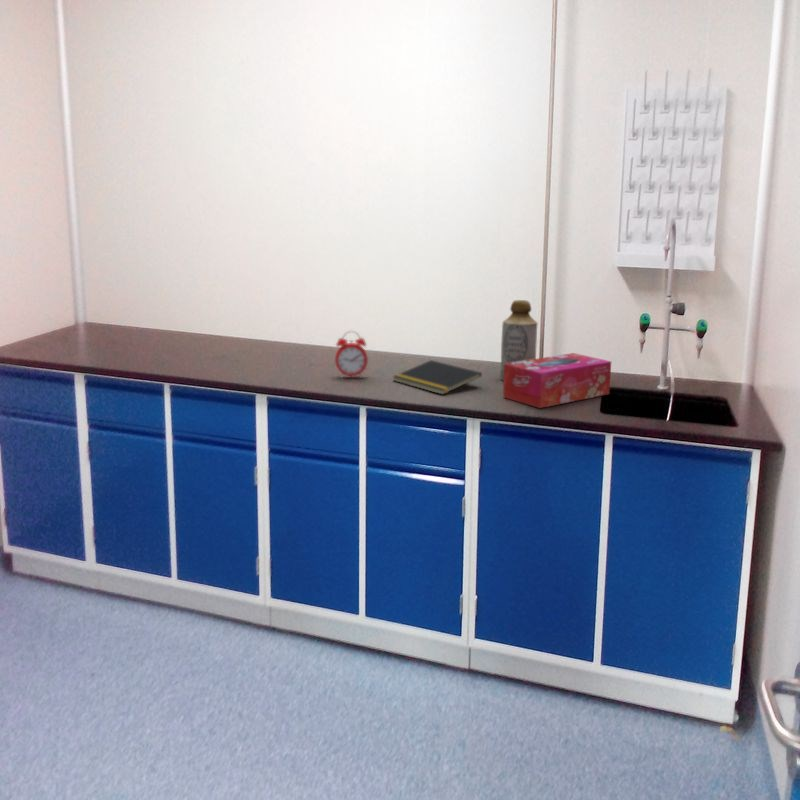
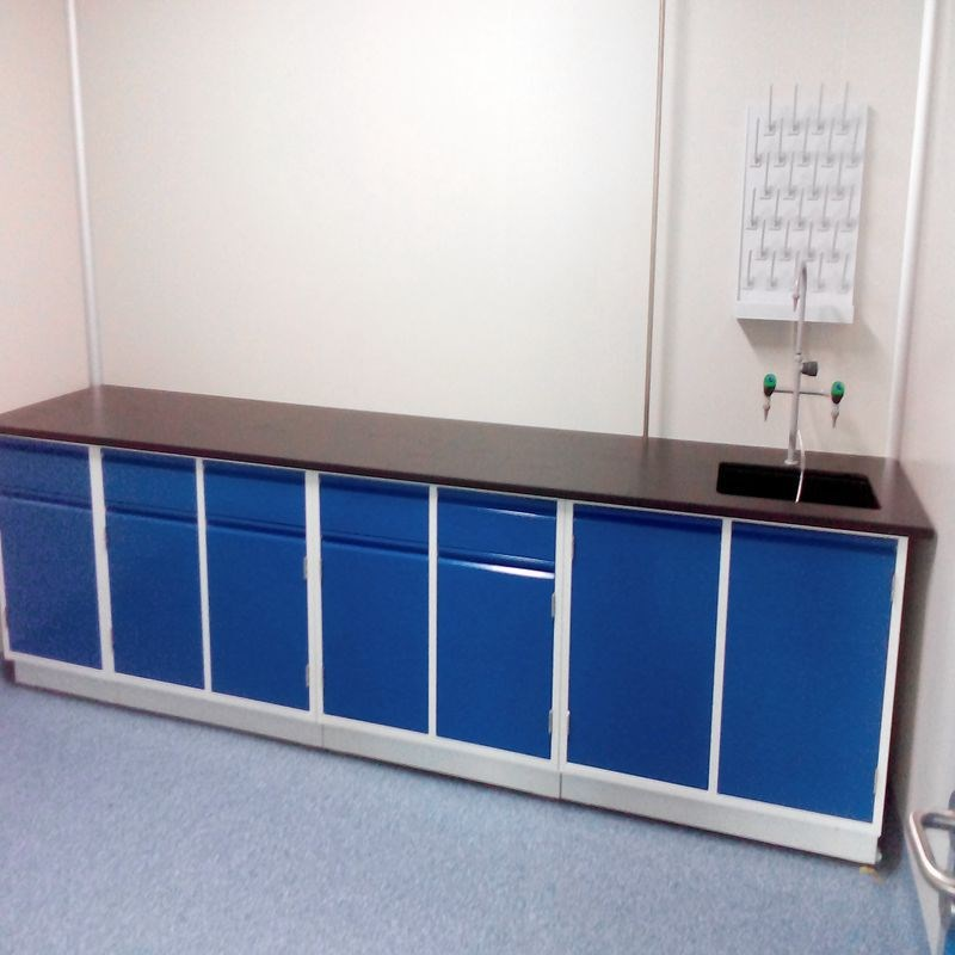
- bottle (519, 340)
- notepad (436, 376)
- tissue box (557, 379)
- alarm clock (351, 354)
